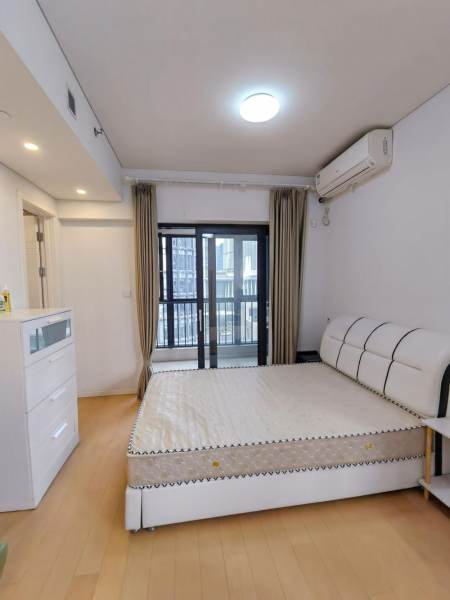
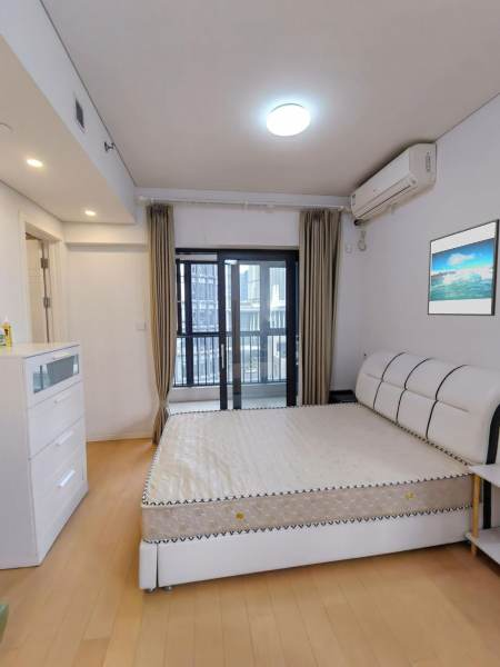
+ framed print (458, 273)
